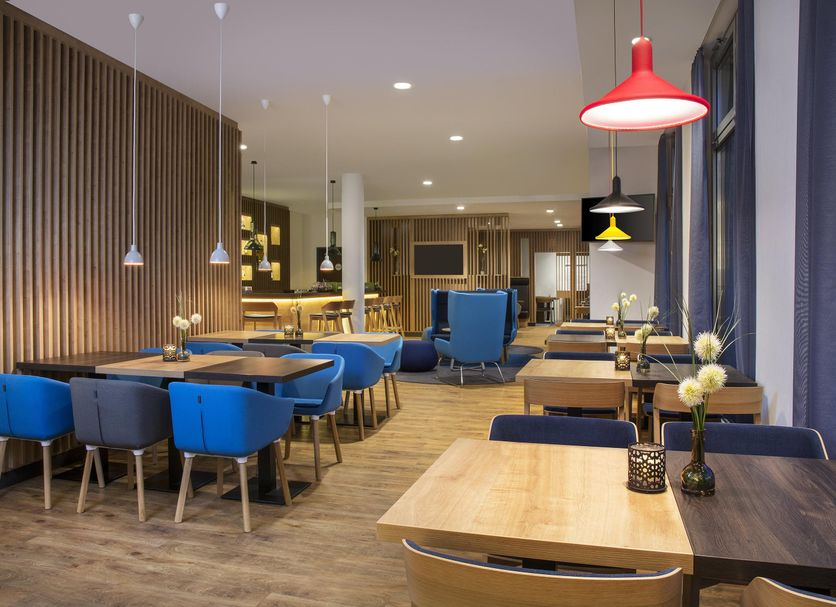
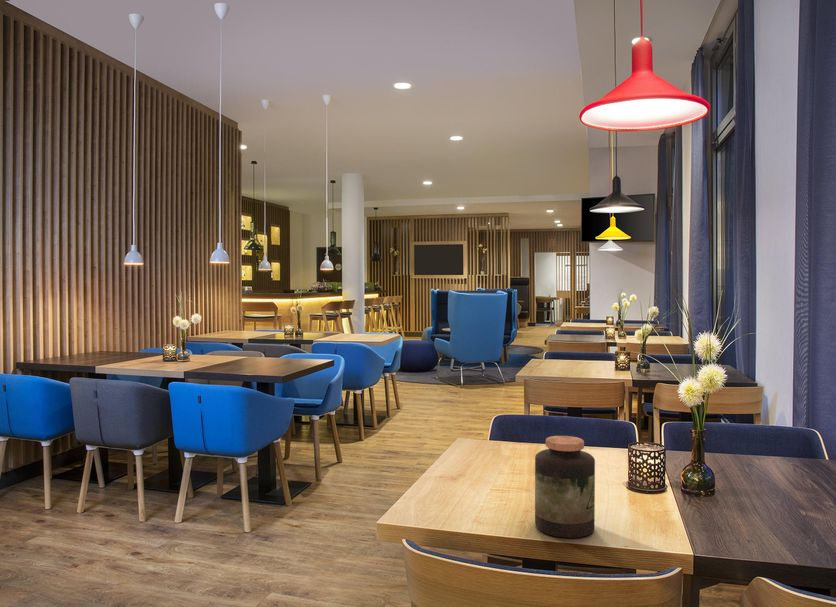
+ jar (564, 483)
